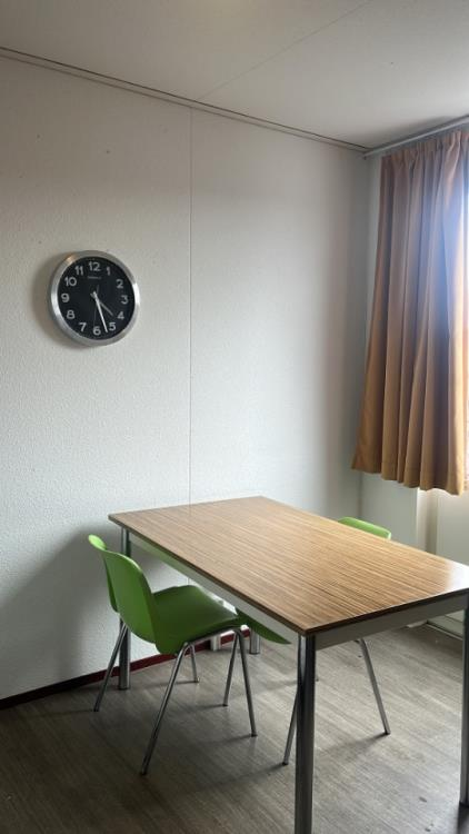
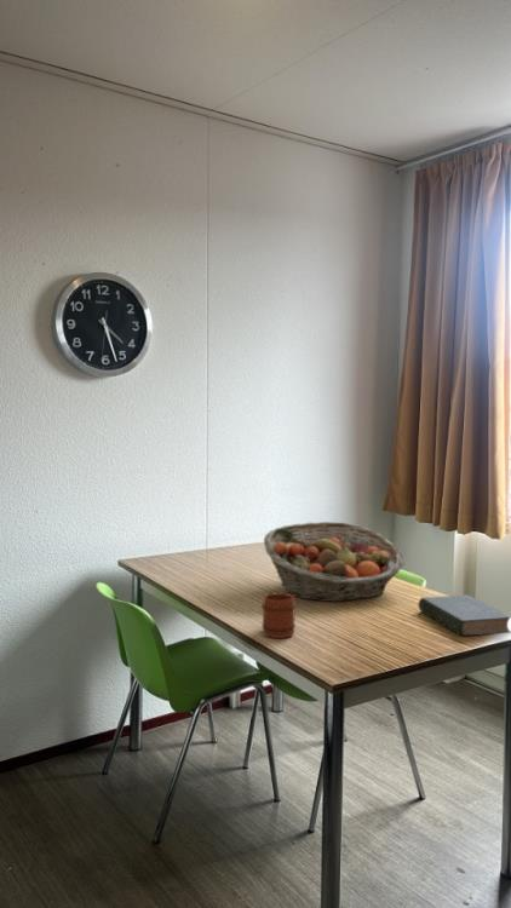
+ book (463, 614)
+ mug (276, 613)
+ fruit basket (332, 559)
